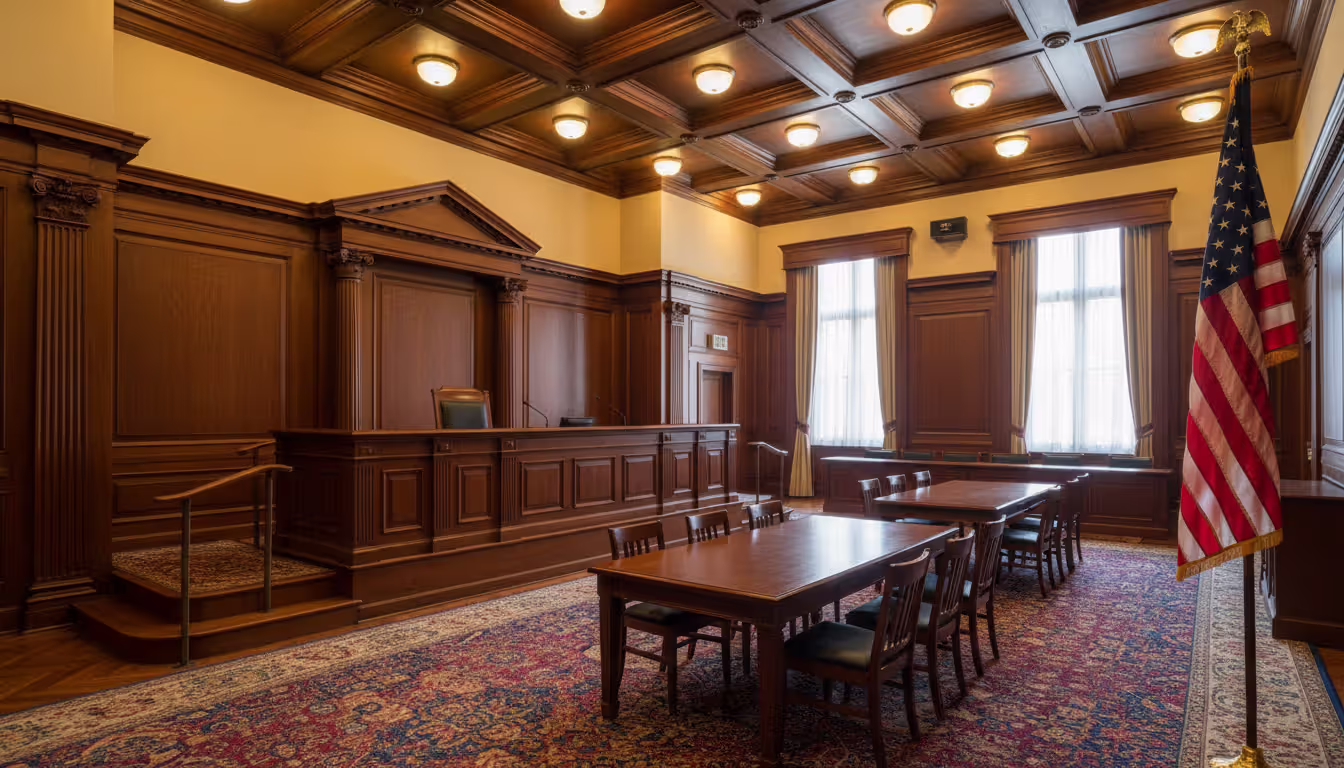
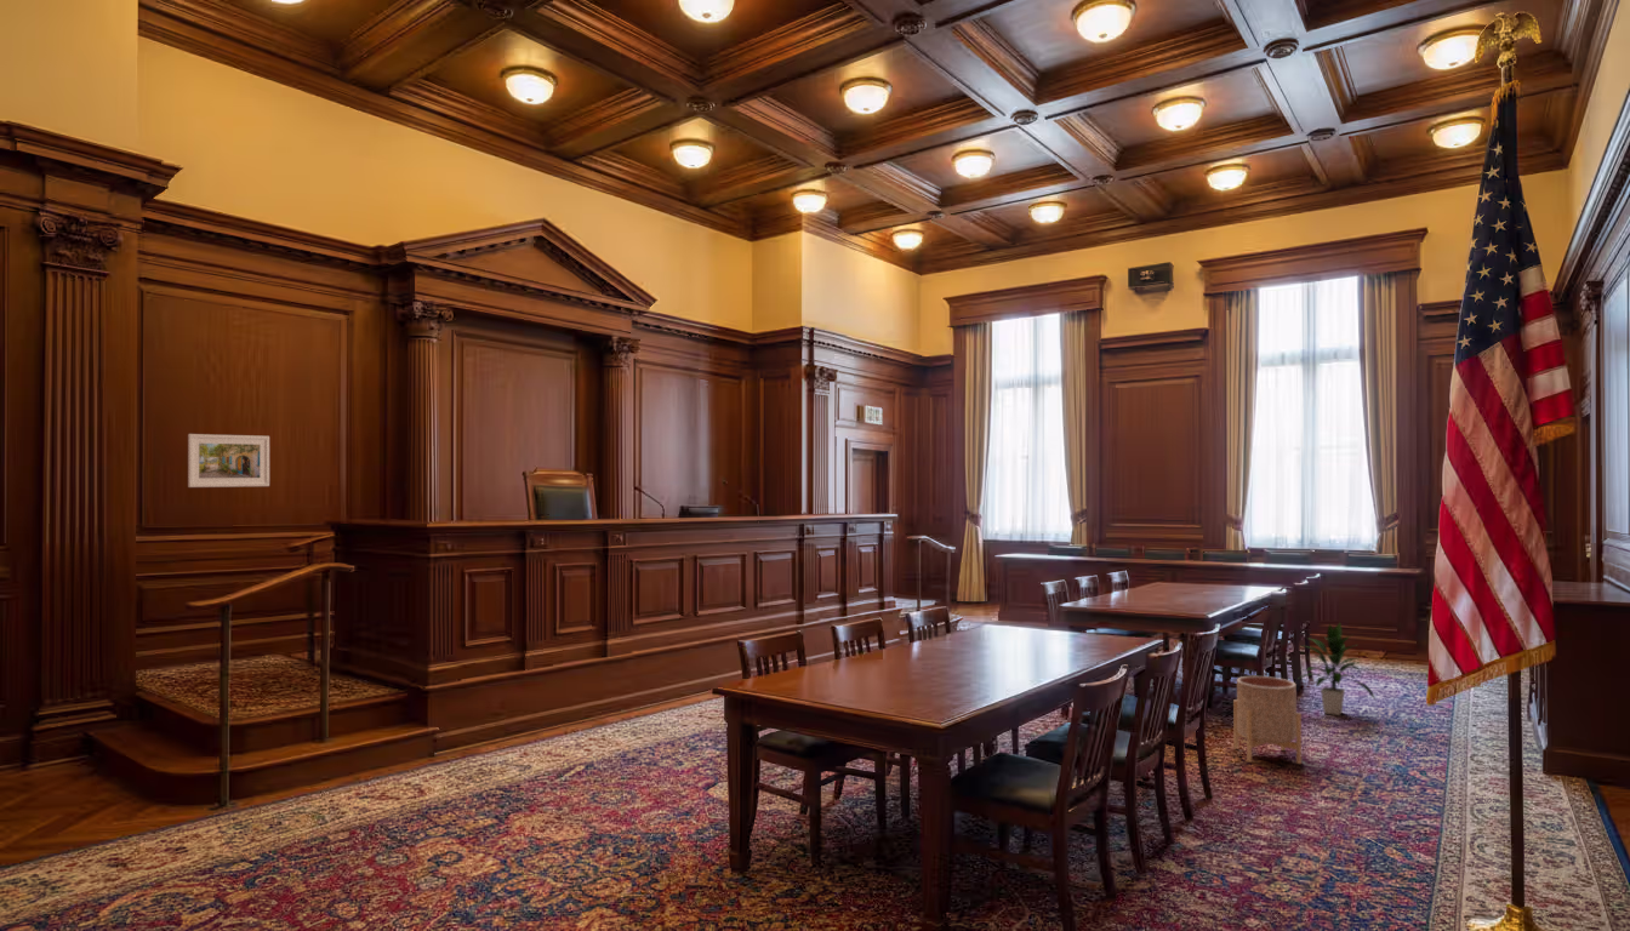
+ indoor plant (1334, 669)
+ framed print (229, 461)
+ planter (1266, 718)
